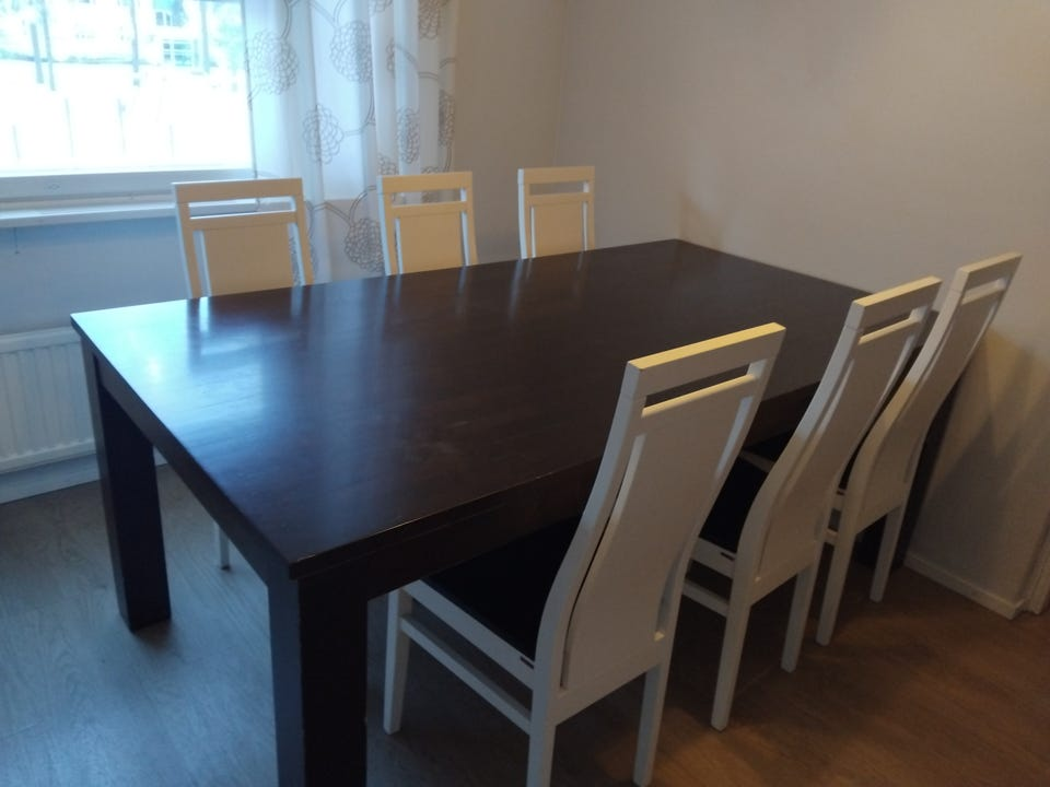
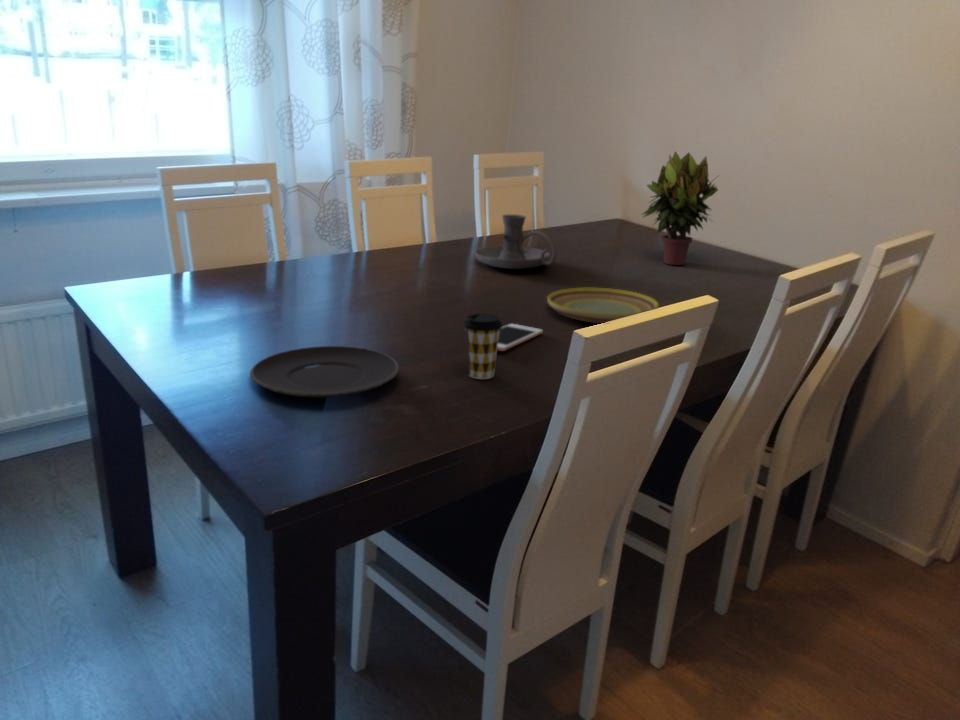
+ plate (326, 372)
+ plate (602, 306)
+ potted plant (678, 208)
+ coffee cup (482, 346)
+ candle holder (519, 242)
+ cell phone (507, 336)
